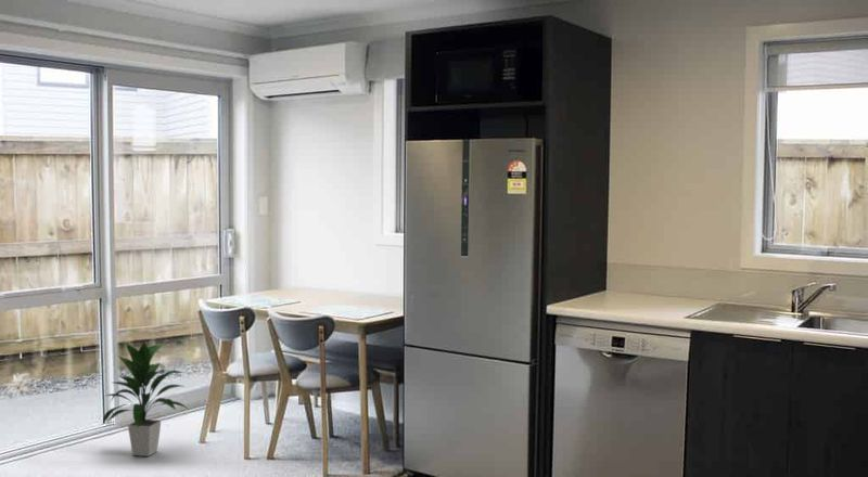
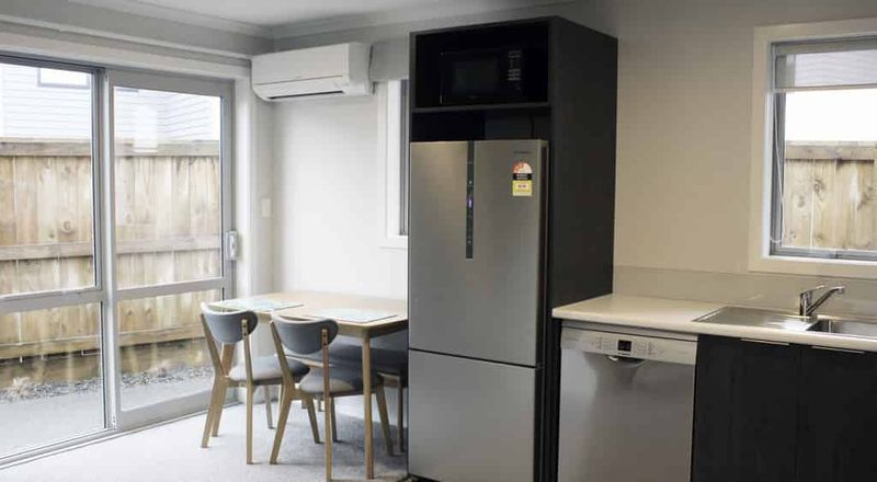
- indoor plant (142, 395)
